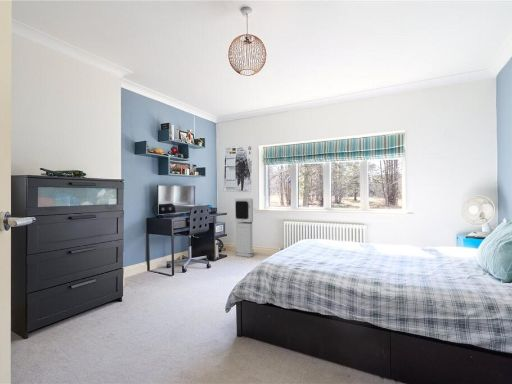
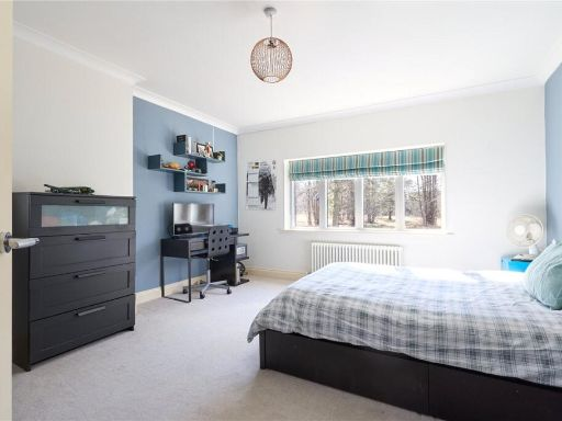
- air purifier (247, 226)
